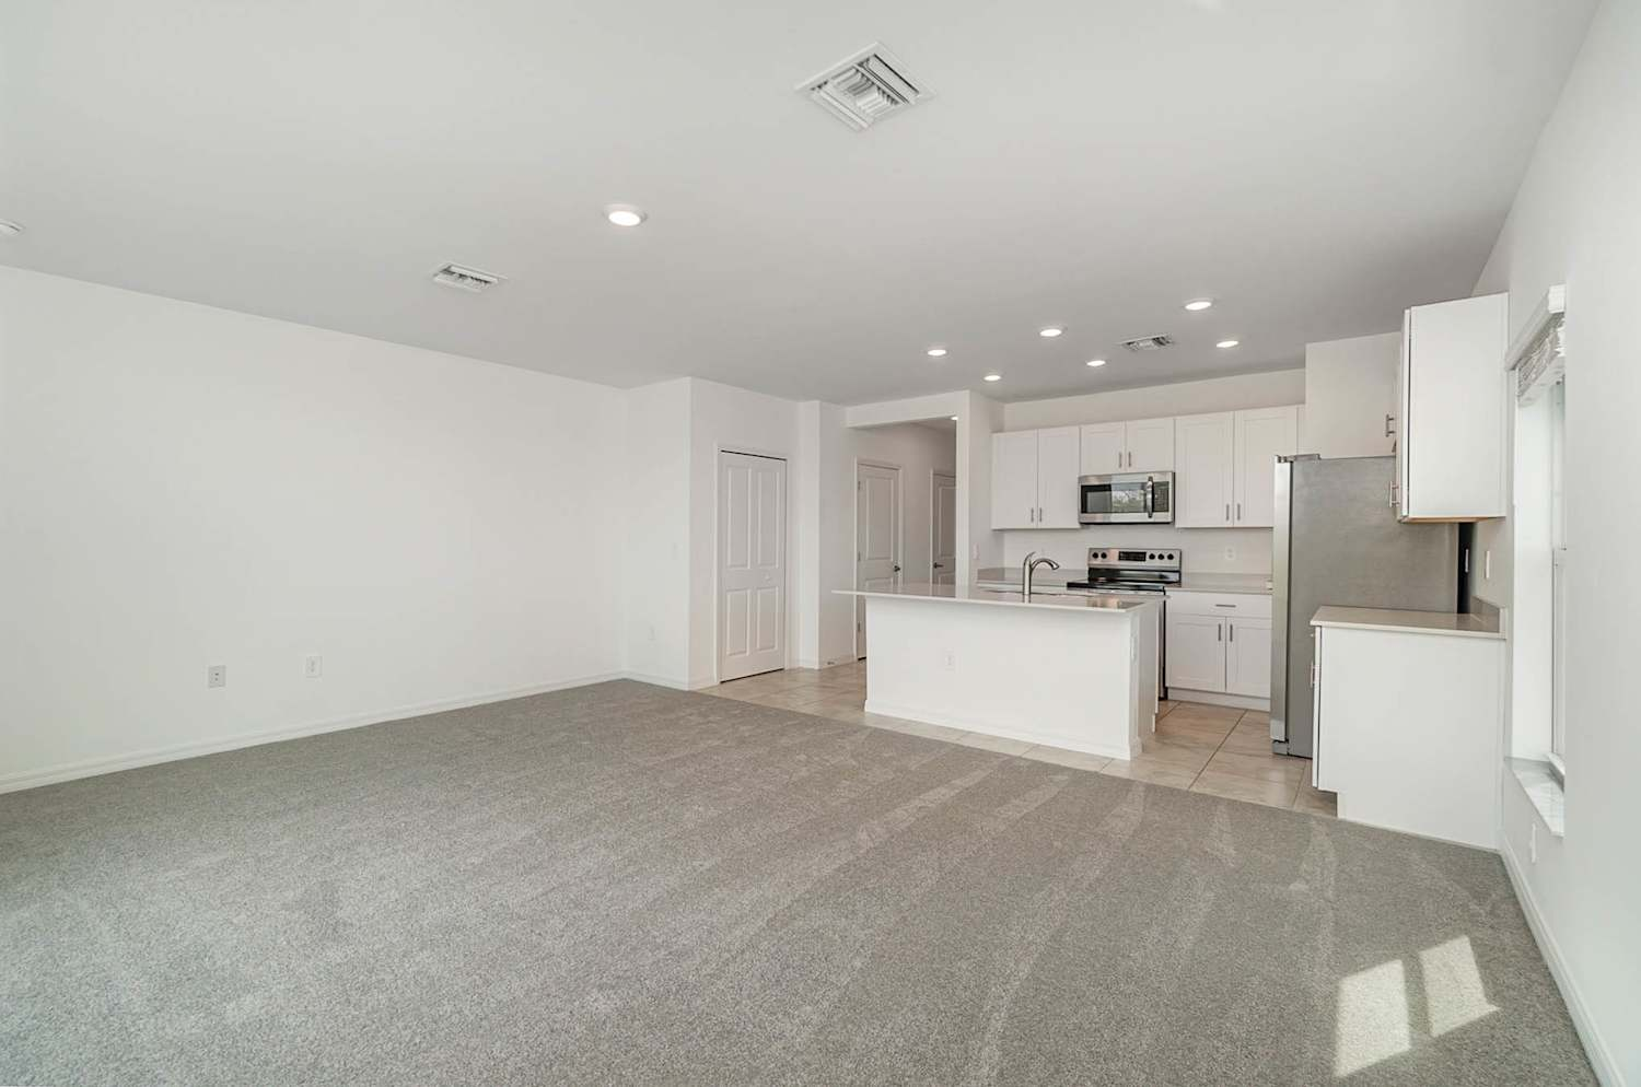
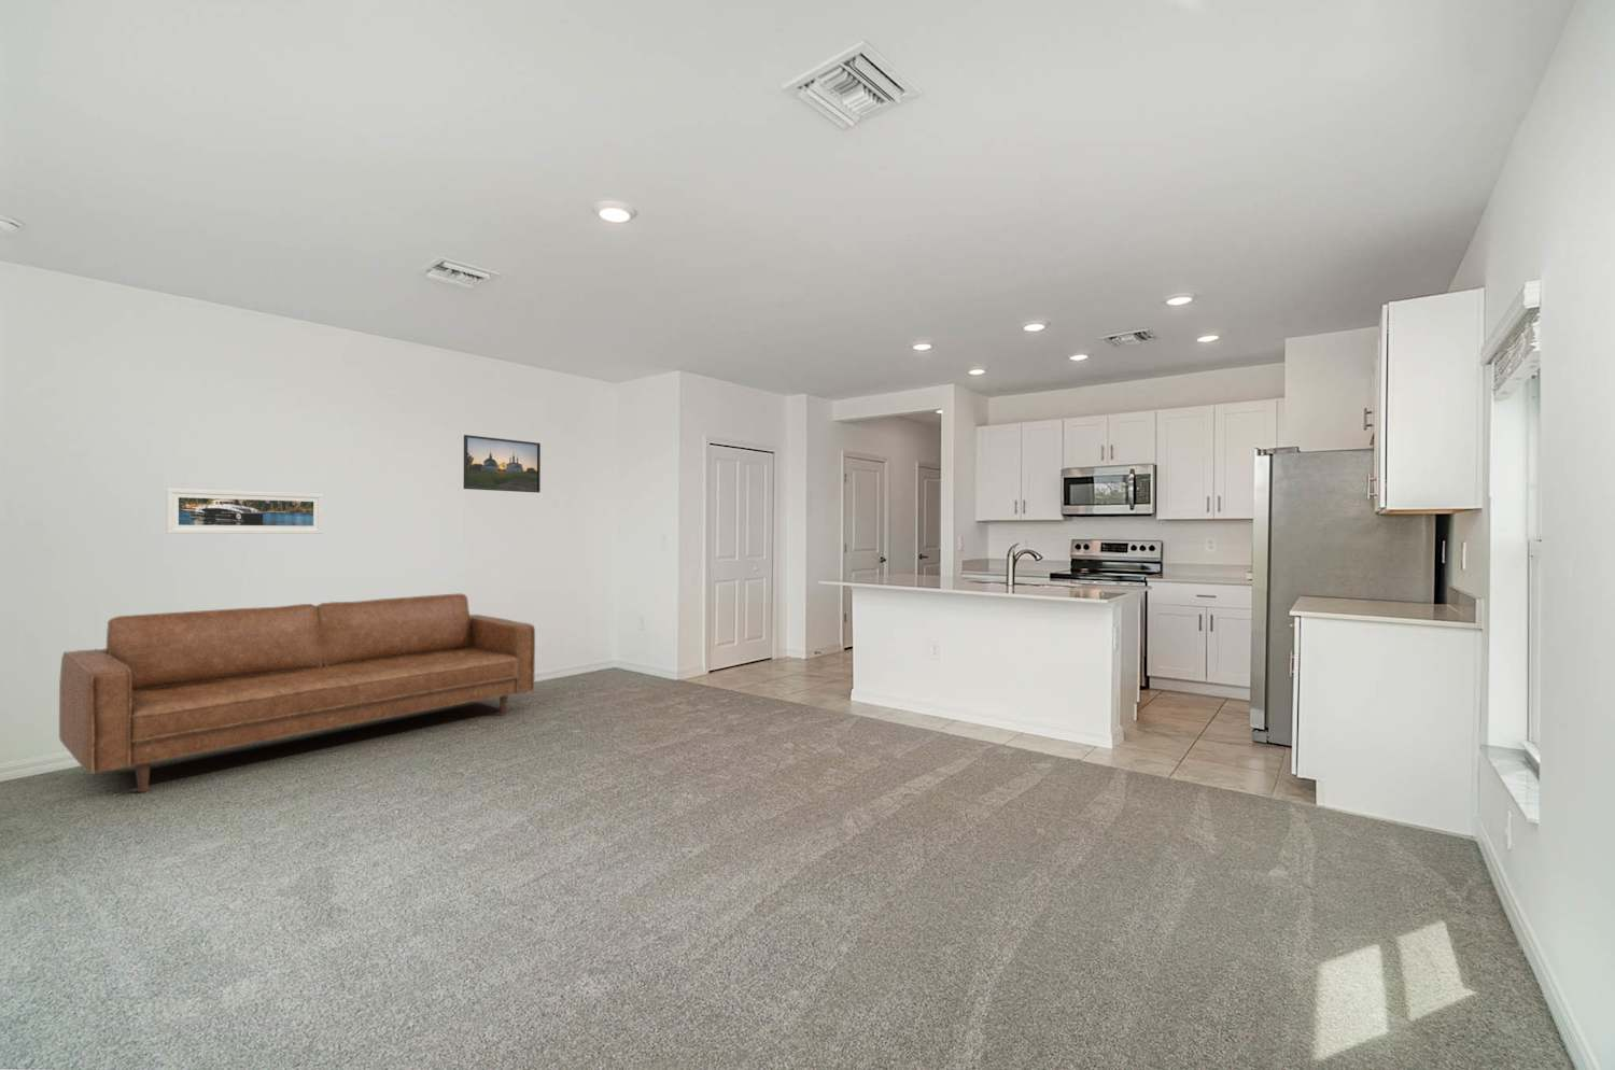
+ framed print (250, 512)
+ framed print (503, 465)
+ sofa (331, 671)
